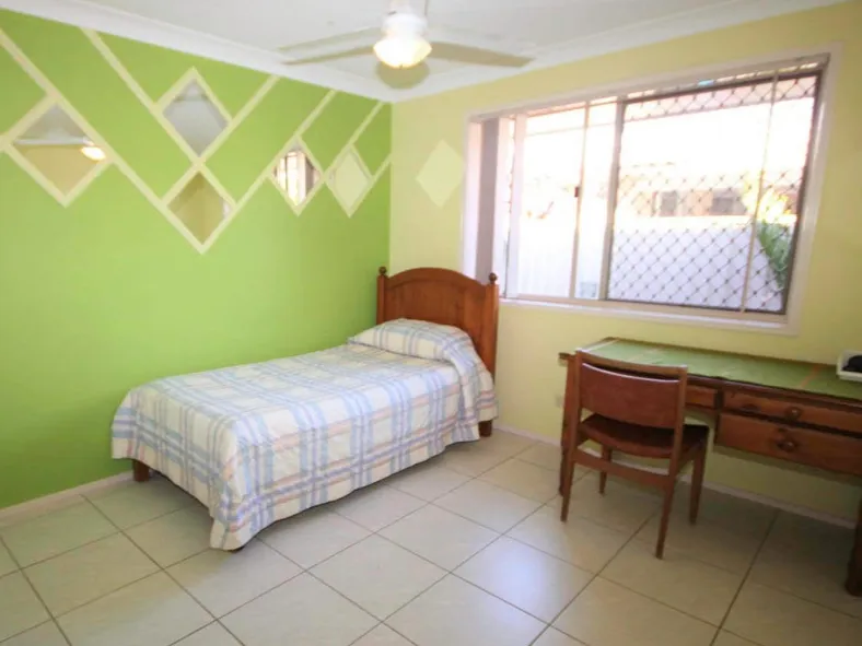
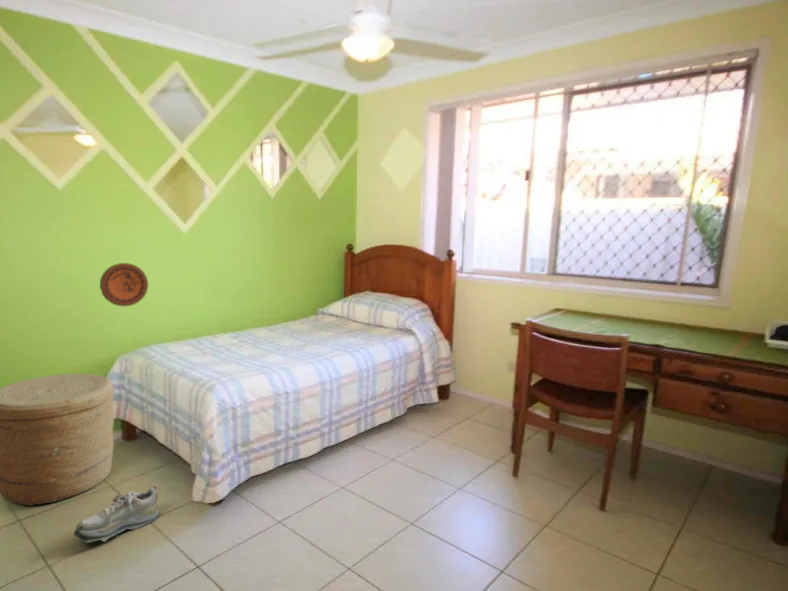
+ decorative plate (124, 284)
+ shoe (118, 510)
+ basket (55, 434)
